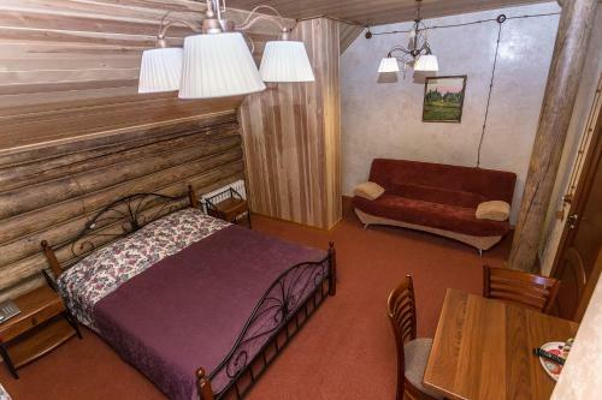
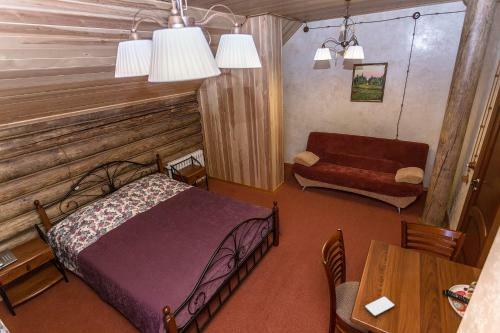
+ smartphone (379, 306)
